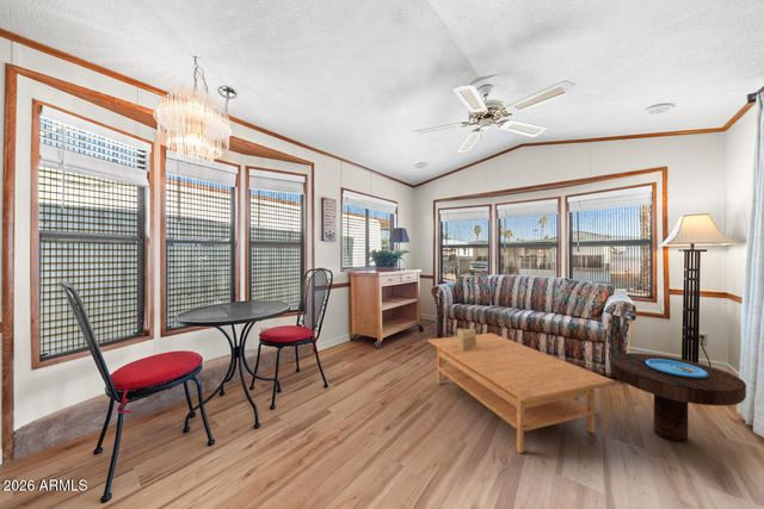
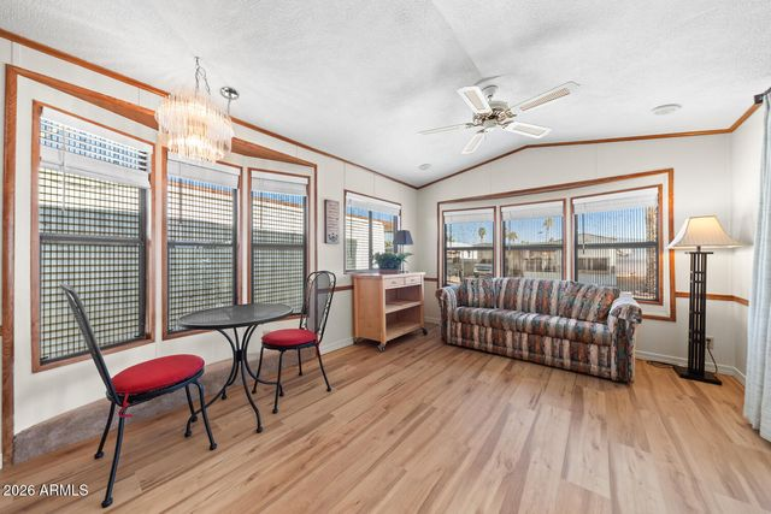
- coffee table (503, 379)
- side table (670, 399)
- decorative box (464, 337)
